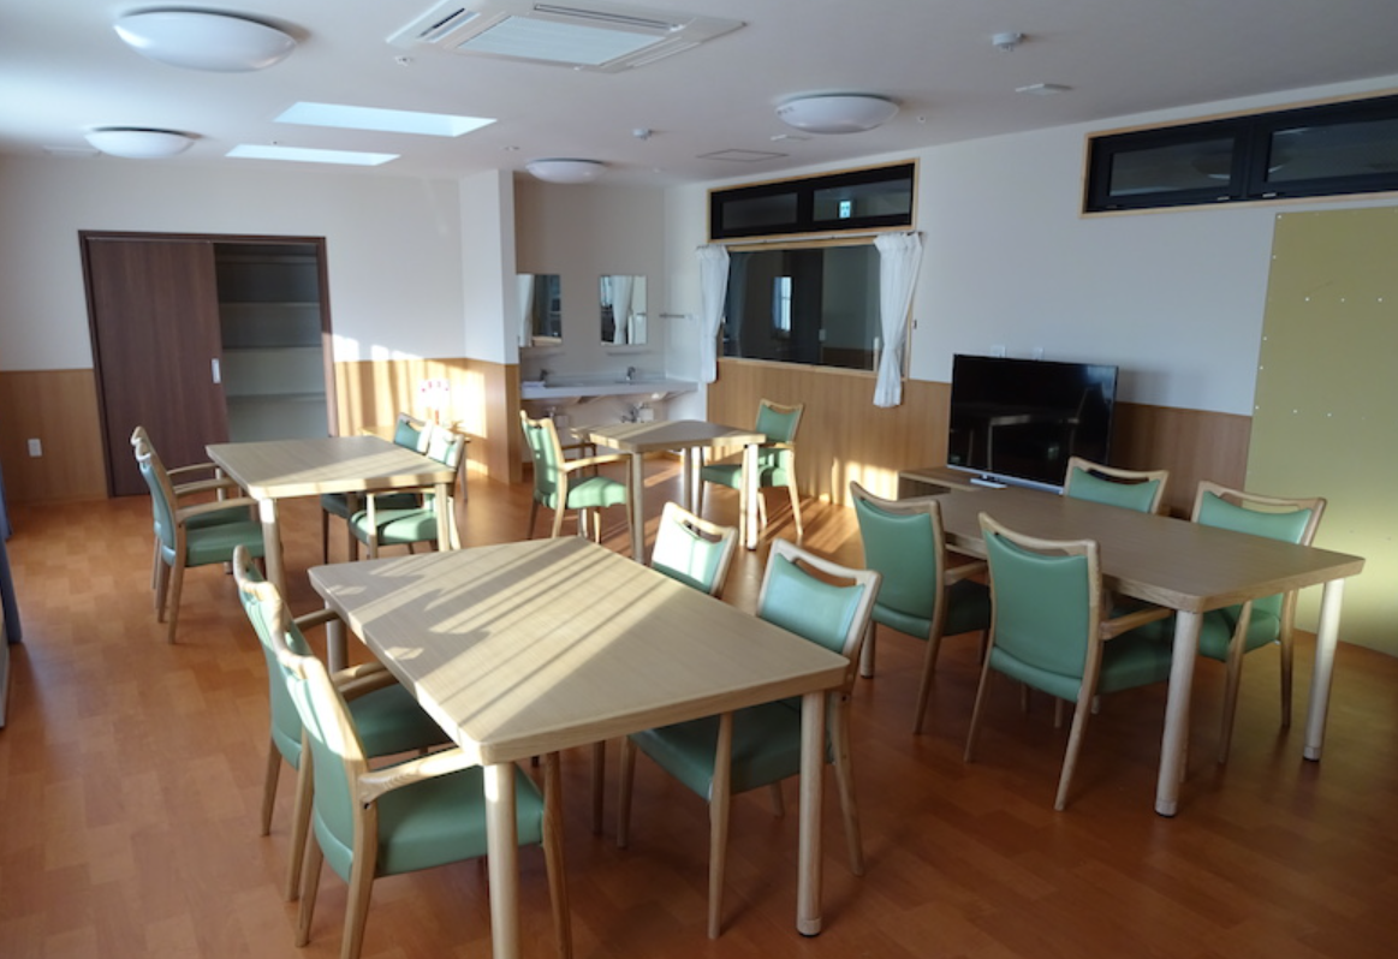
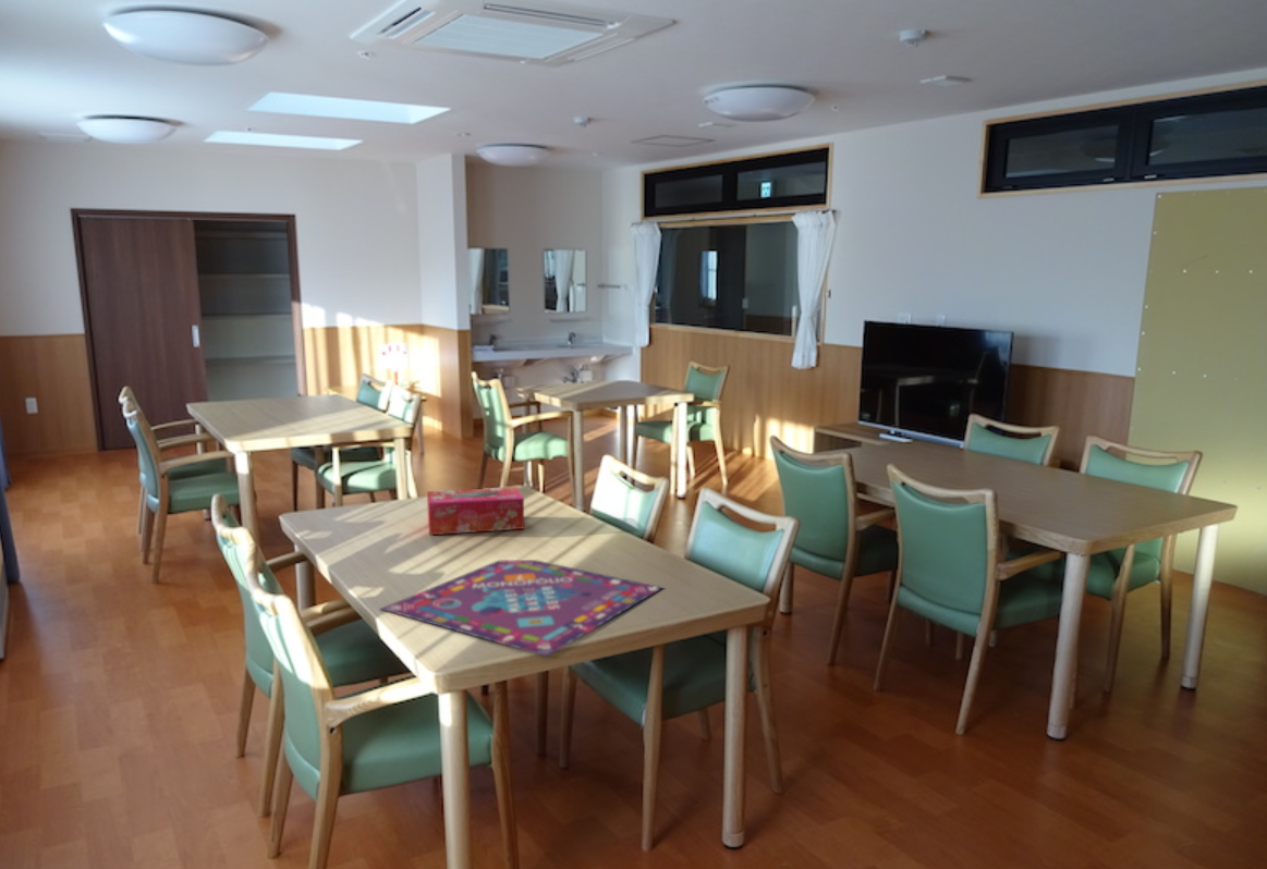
+ tissue box (475, 510)
+ gameboard (526, 598)
